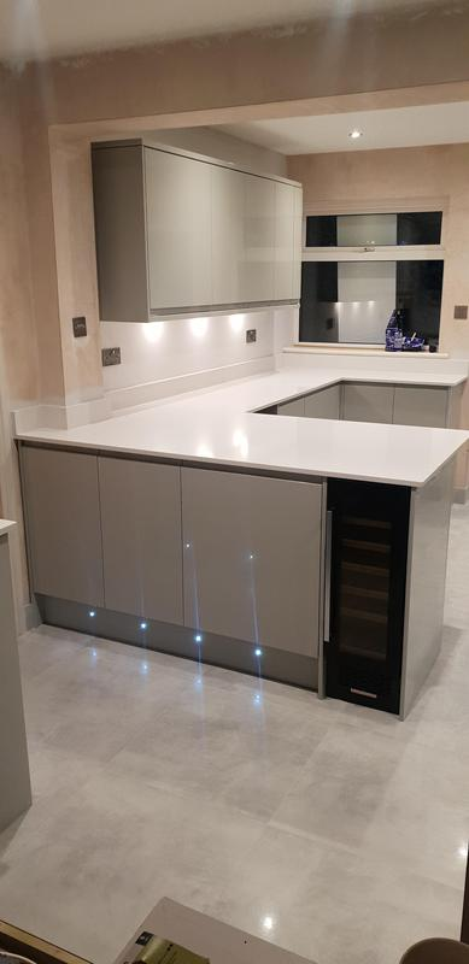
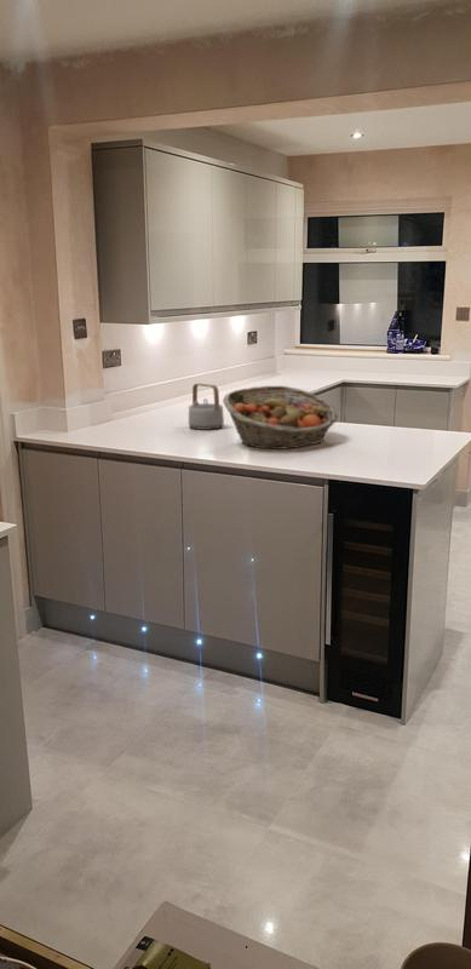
+ teapot (203, 405)
+ fruit basket (280, 415)
